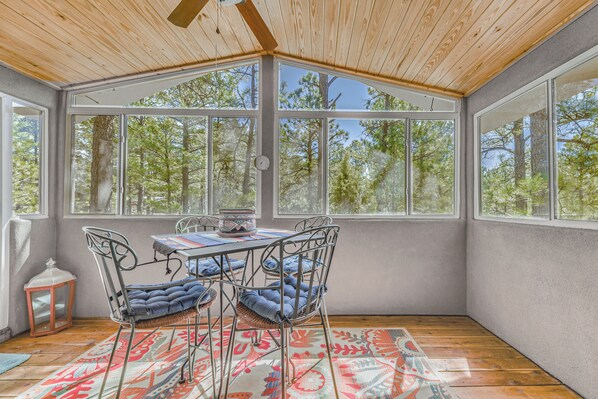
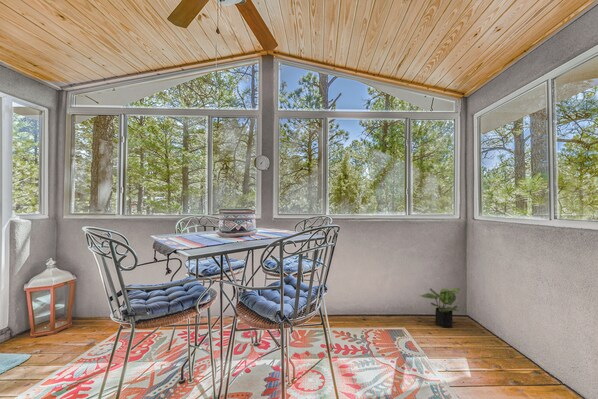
+ potted plant (443, 305)
